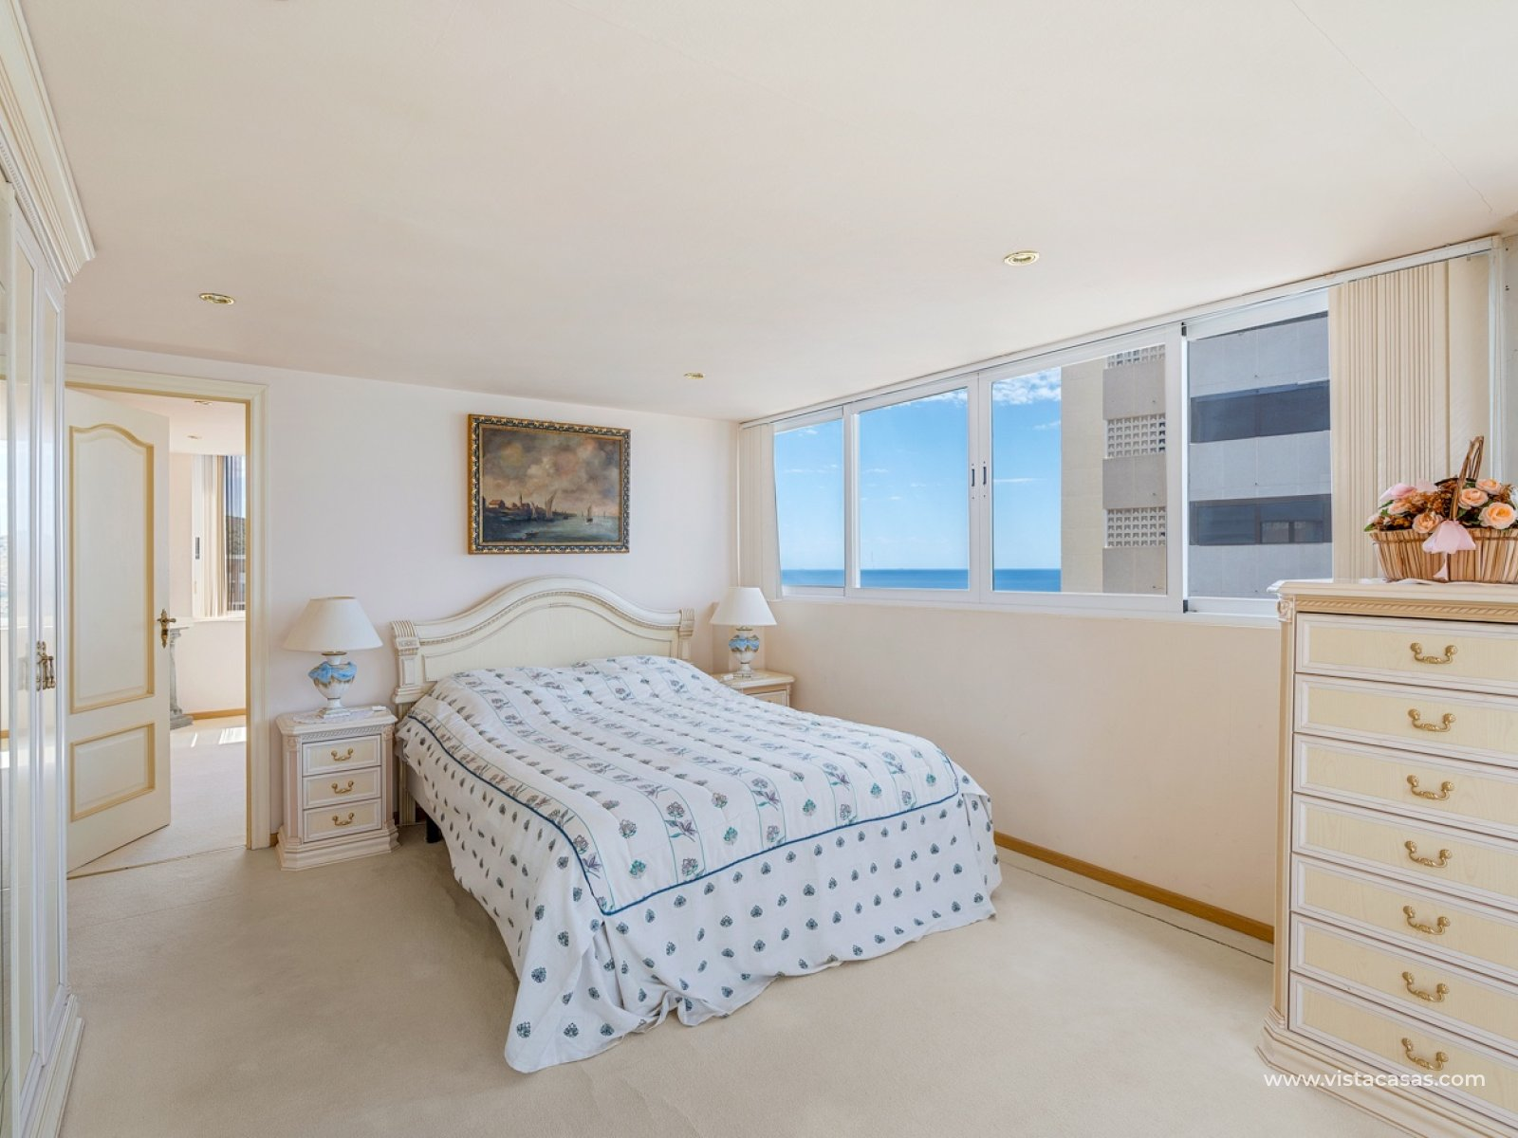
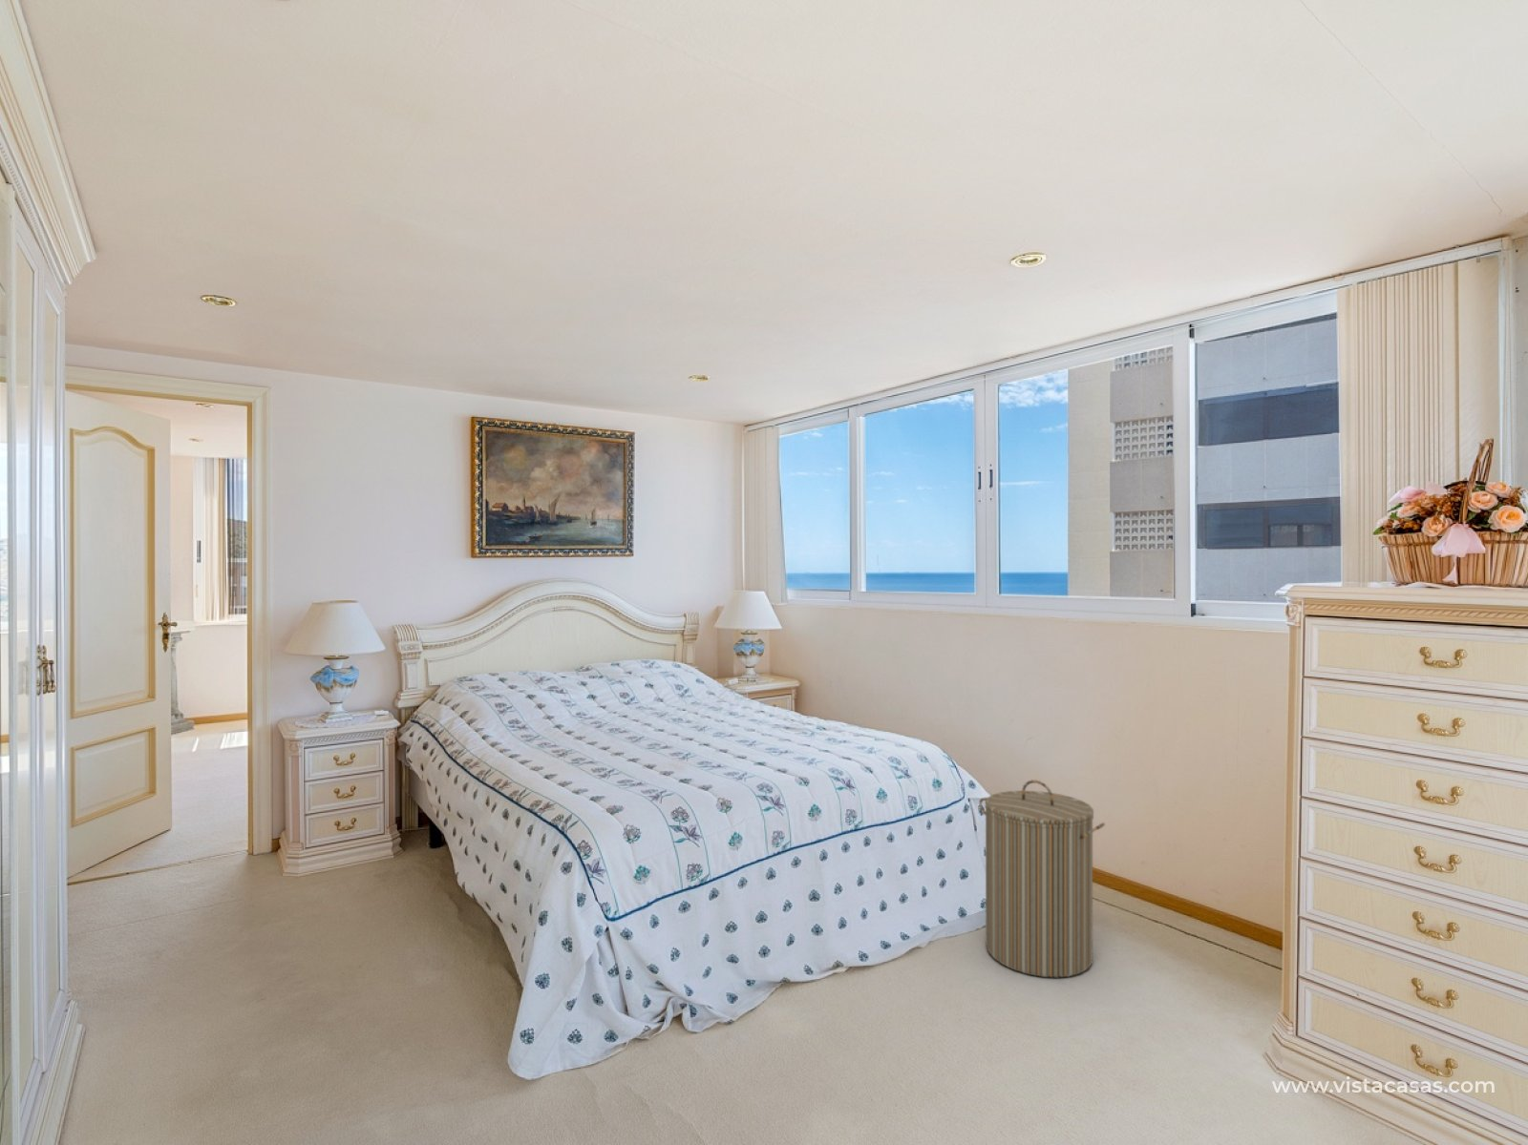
+ laundry hamper (1038, 866)
